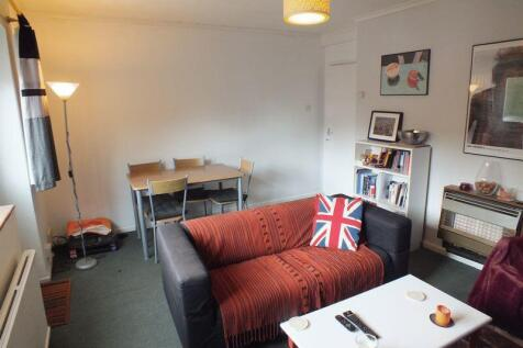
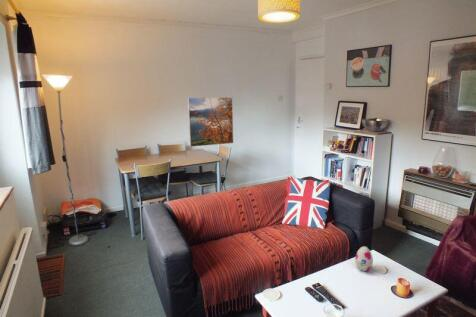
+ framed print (211, 121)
+ decorative egg (364, 258)
